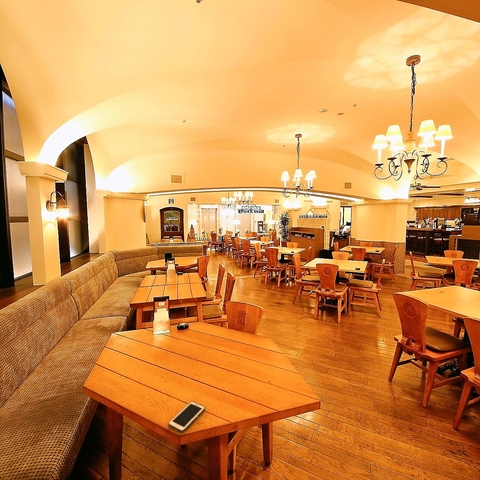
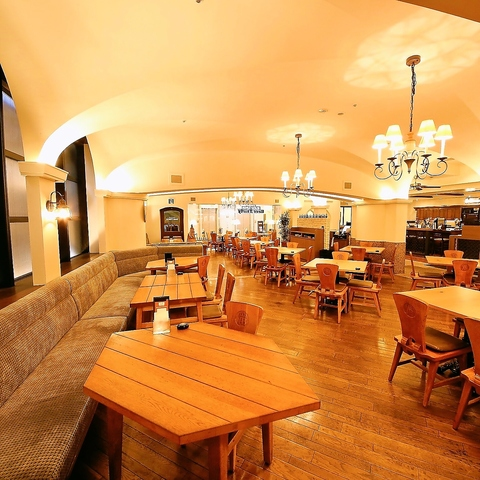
- cell phone (187, 415)
